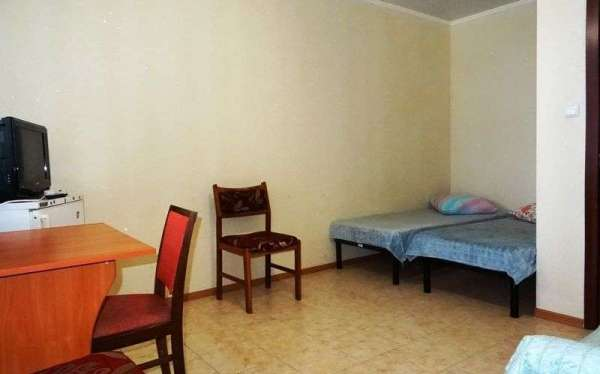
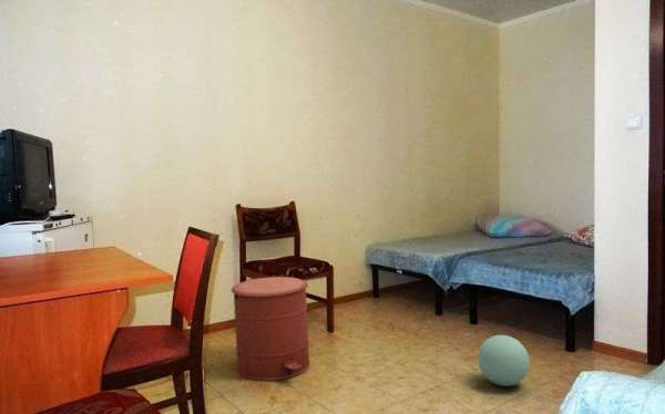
+ trash can (272, 324)
+ ball (503, 360)
